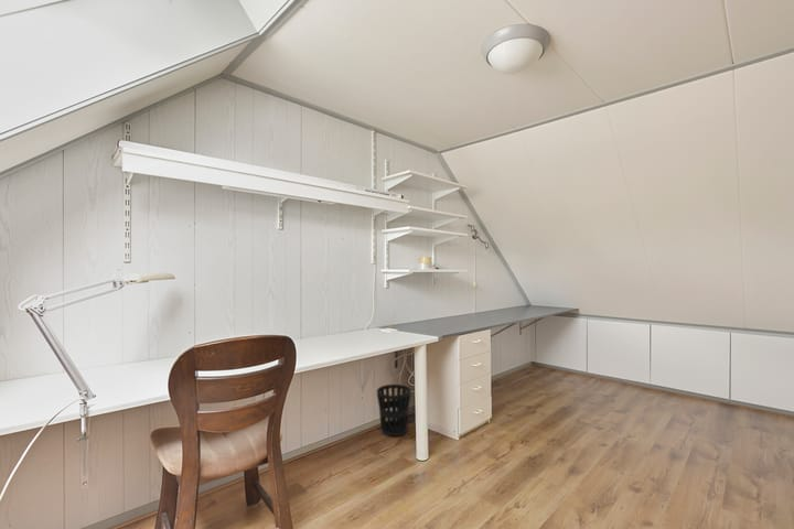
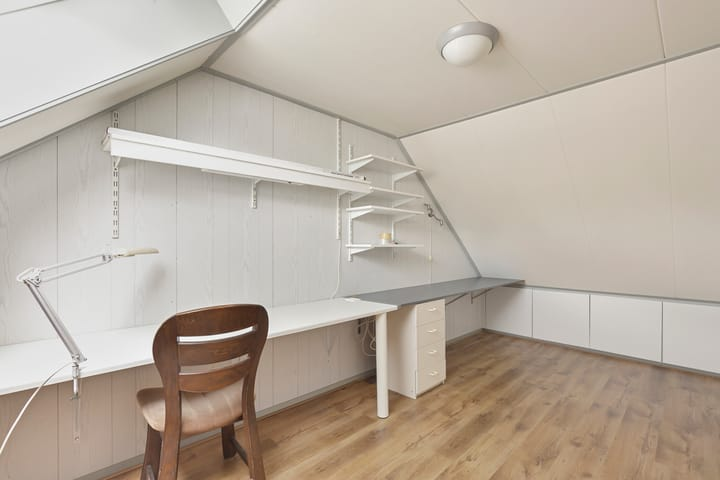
- wastebasket (394, 410)
